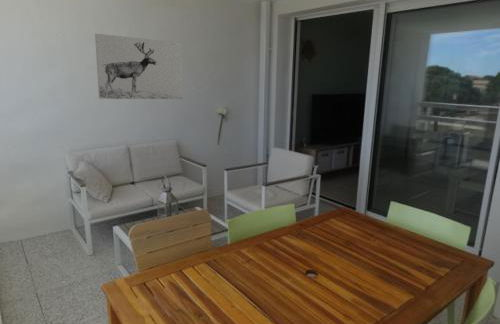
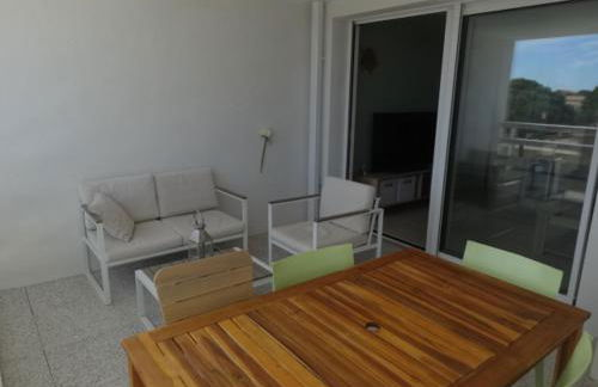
- wall art (142, 69)
